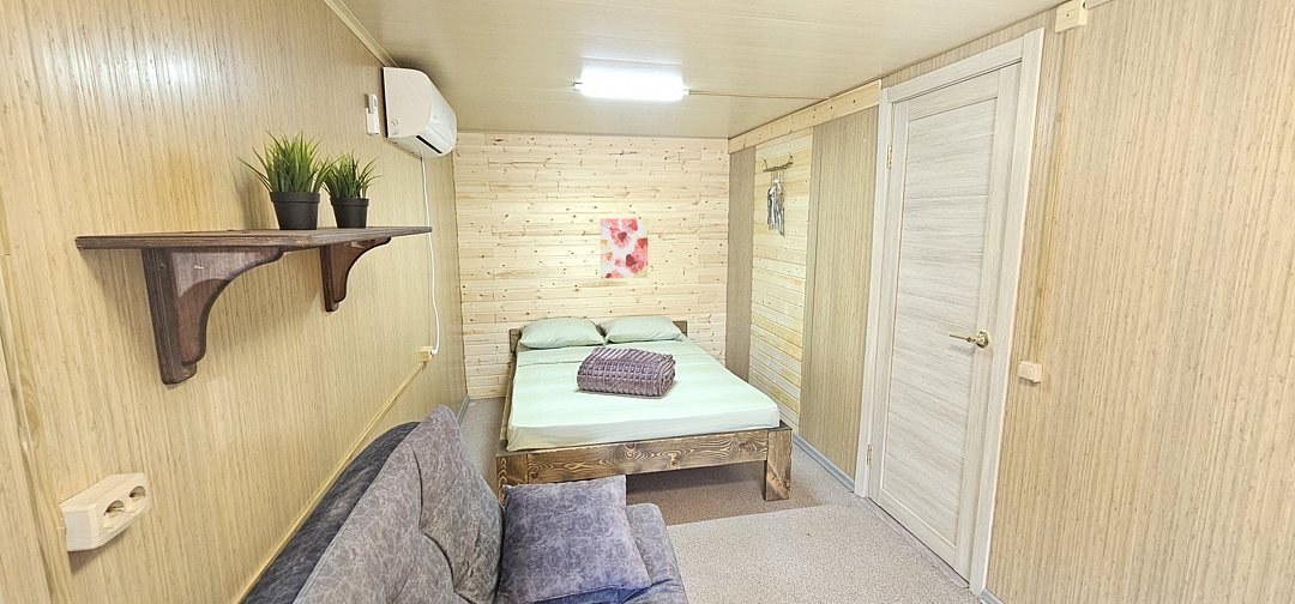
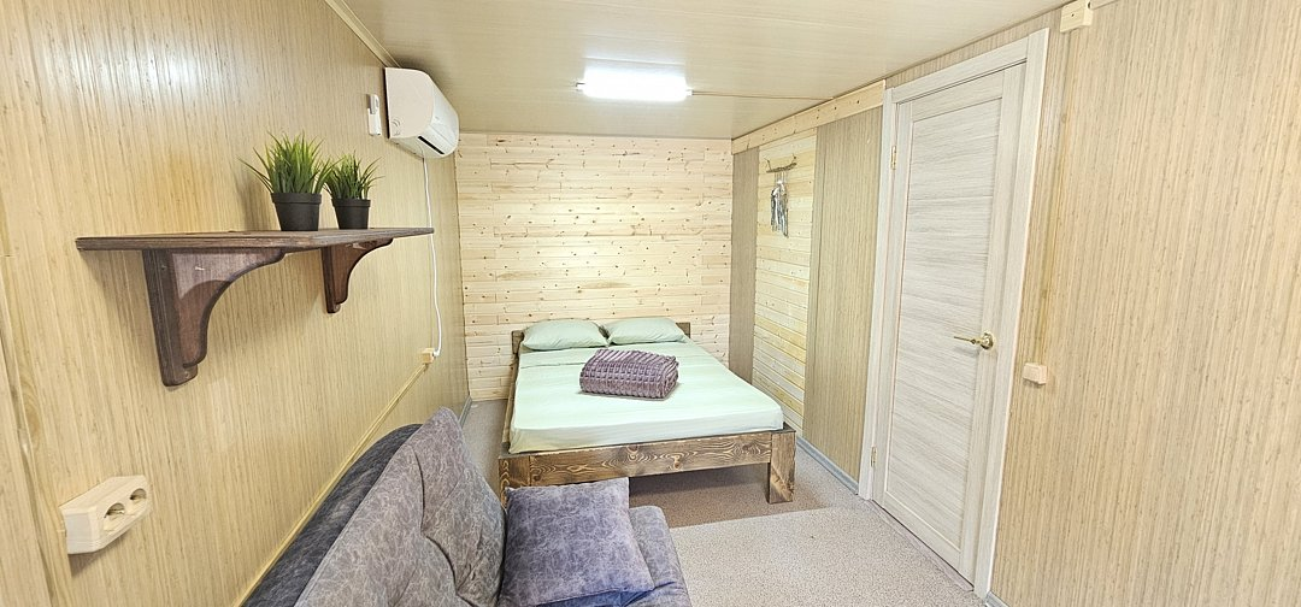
- wall art (624, 248)
